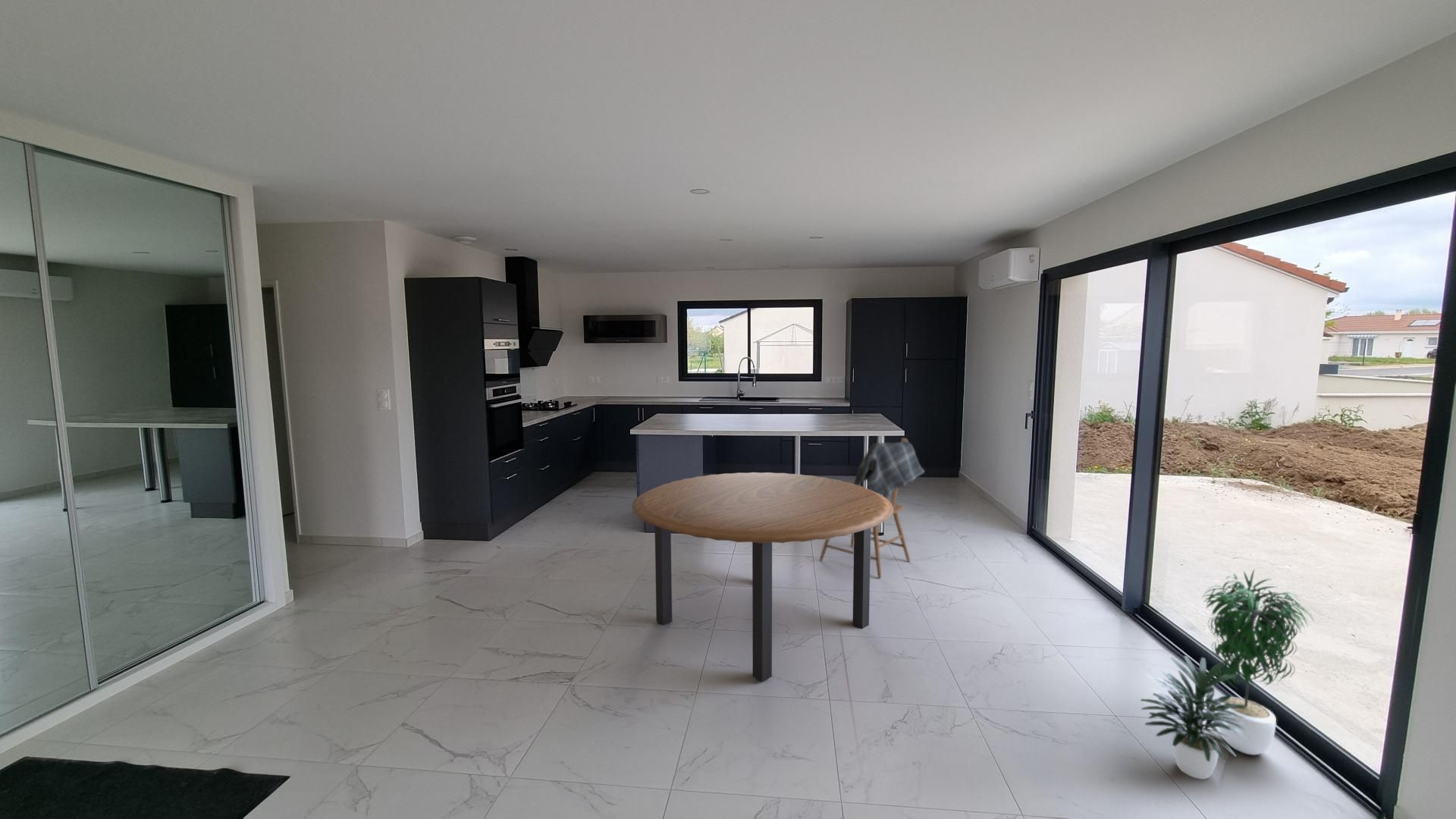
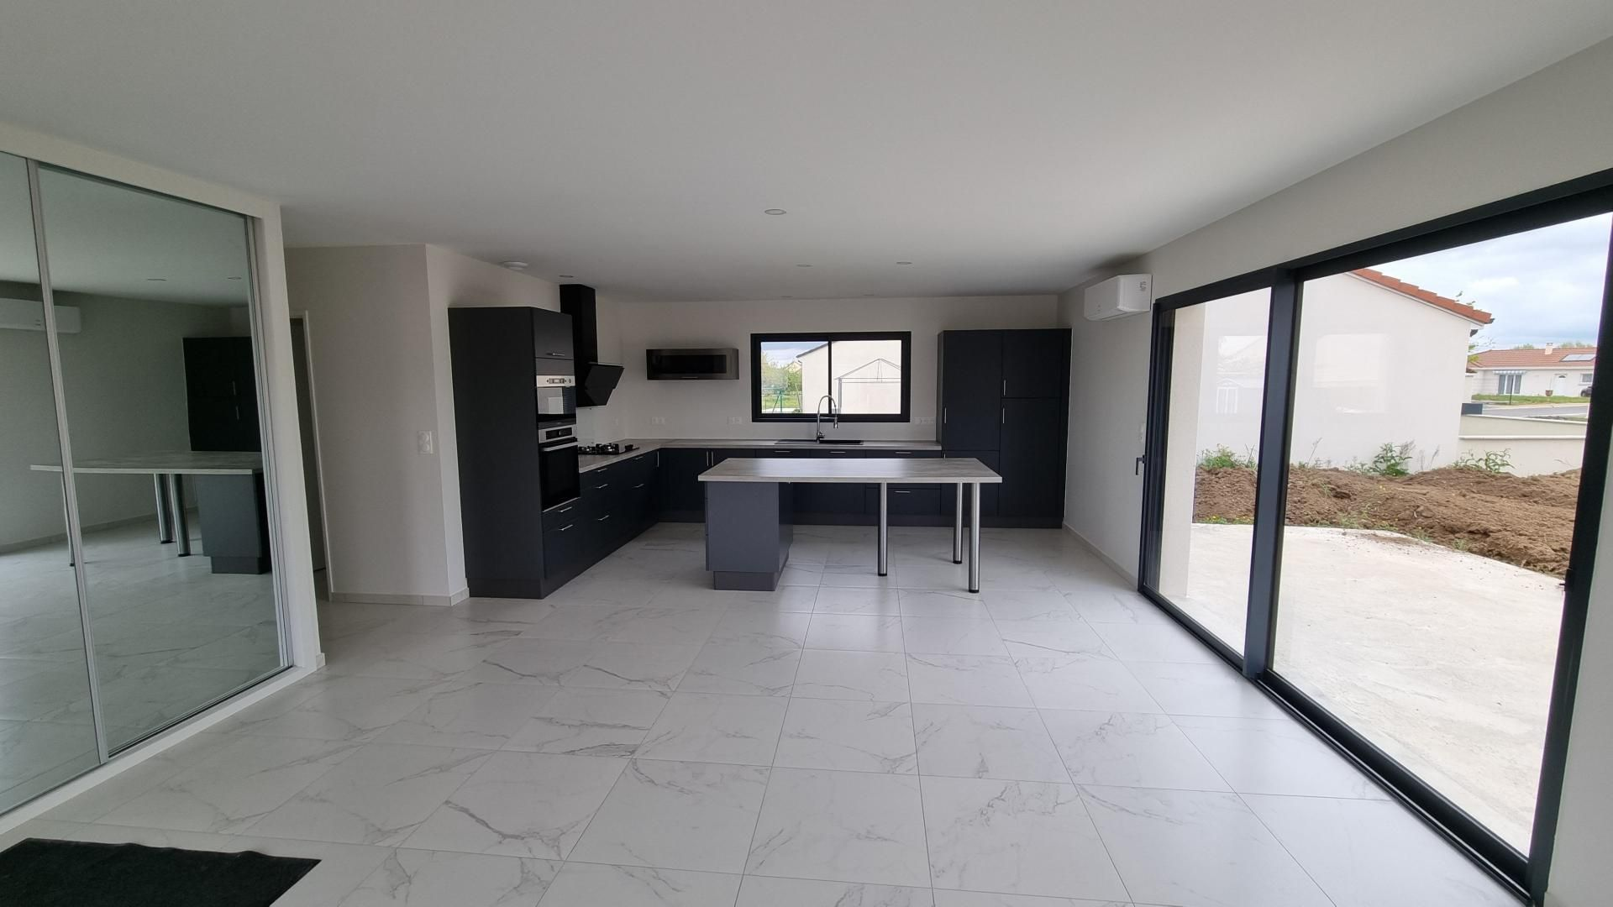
- dining chair (876, 492)
- potted plant (1223, 667)
- dining table (761, 559)
